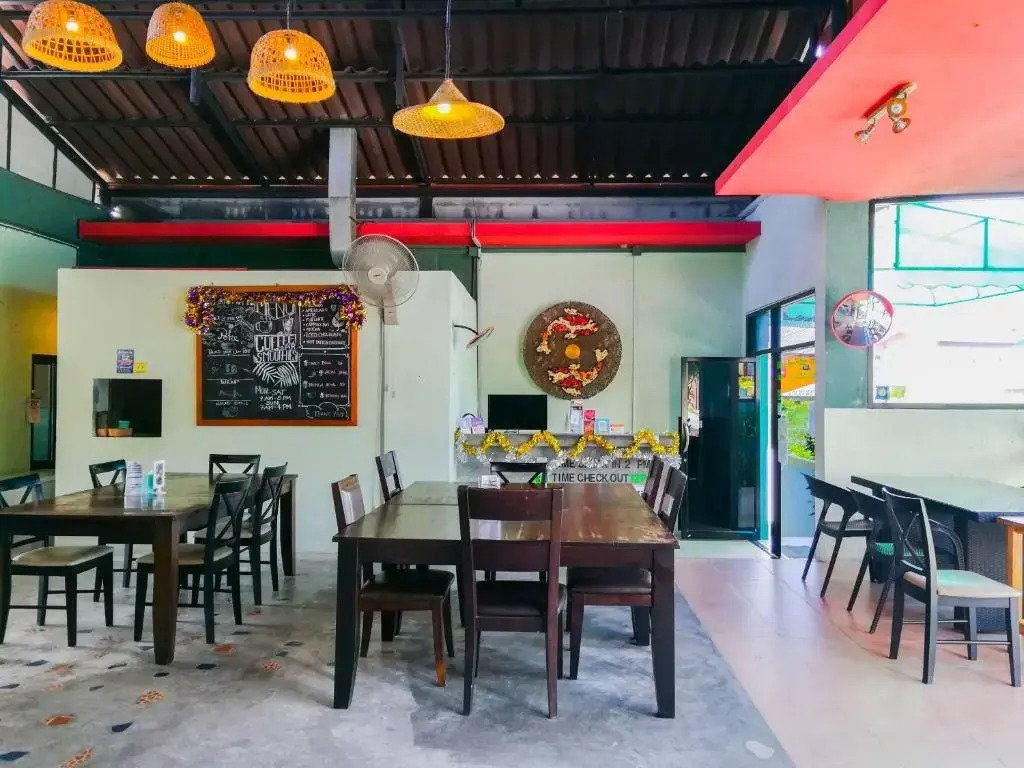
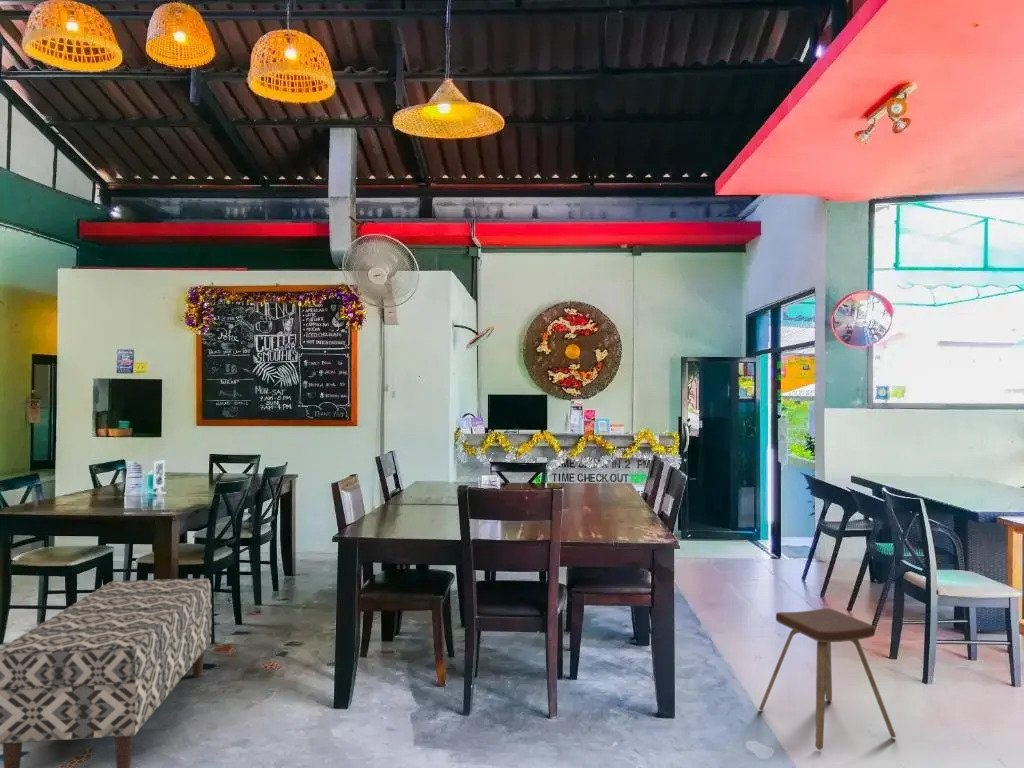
+ music stool (824, 671)
+ bench (120, 664)
